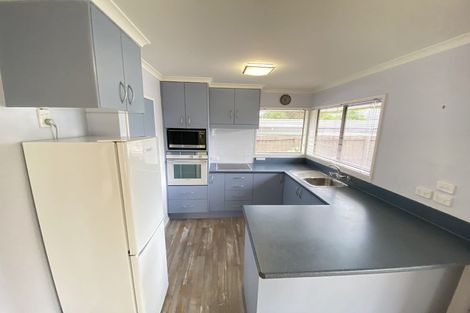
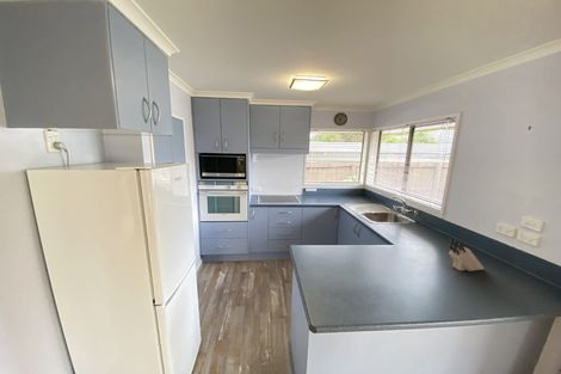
+ knife block (464, 253)
